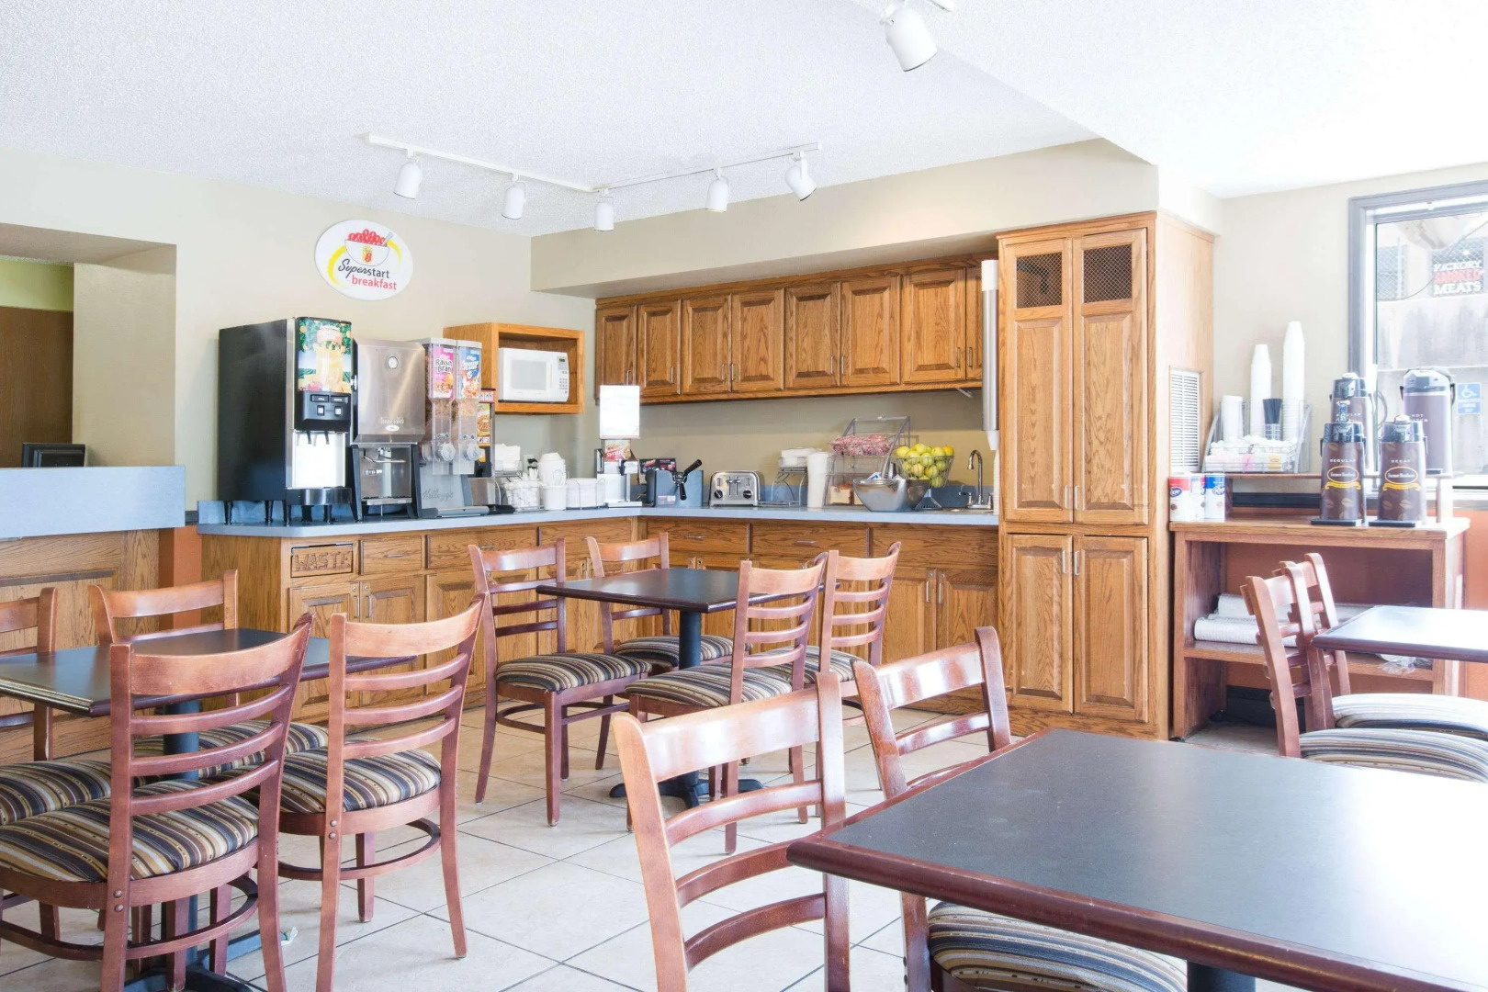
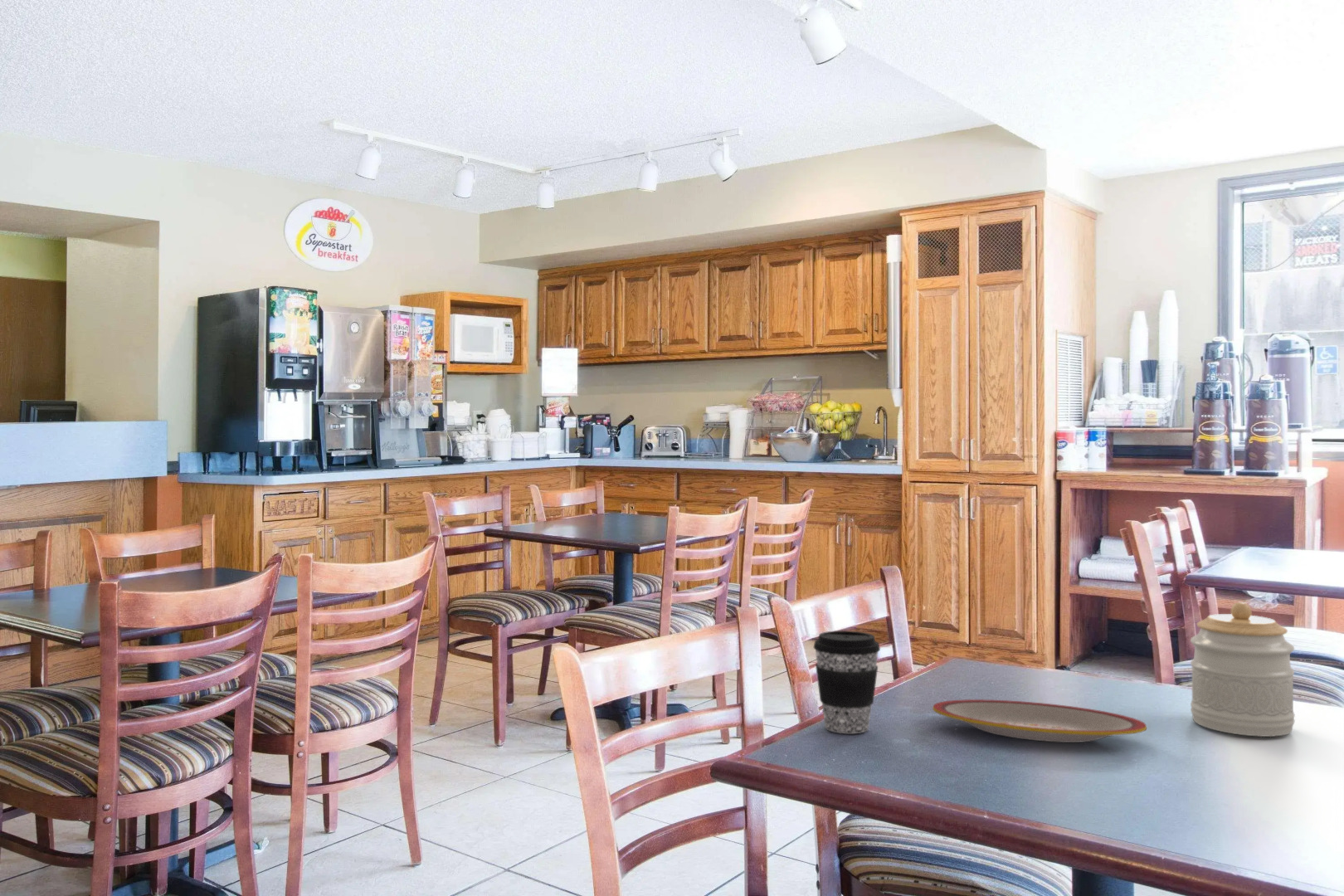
+ plate (1035, 723)
+ jar (1241, 664)
+ coffee cup (846, 681)
